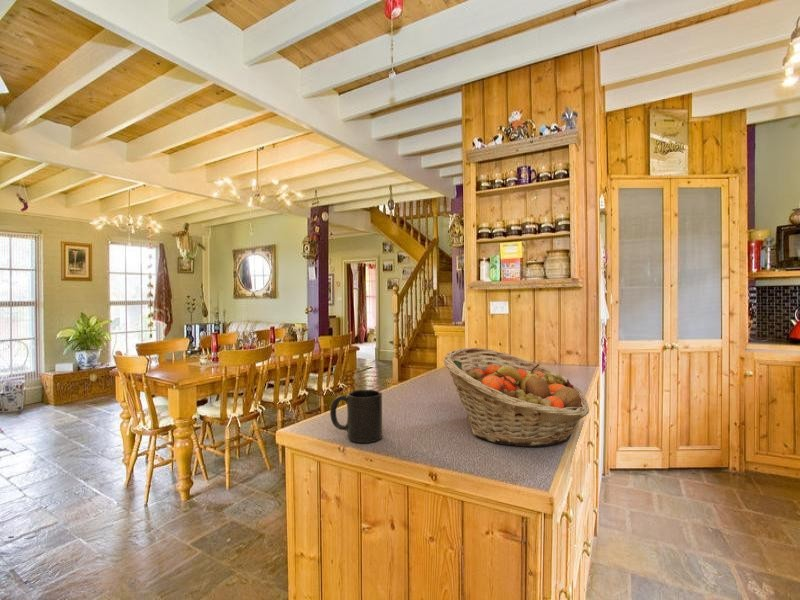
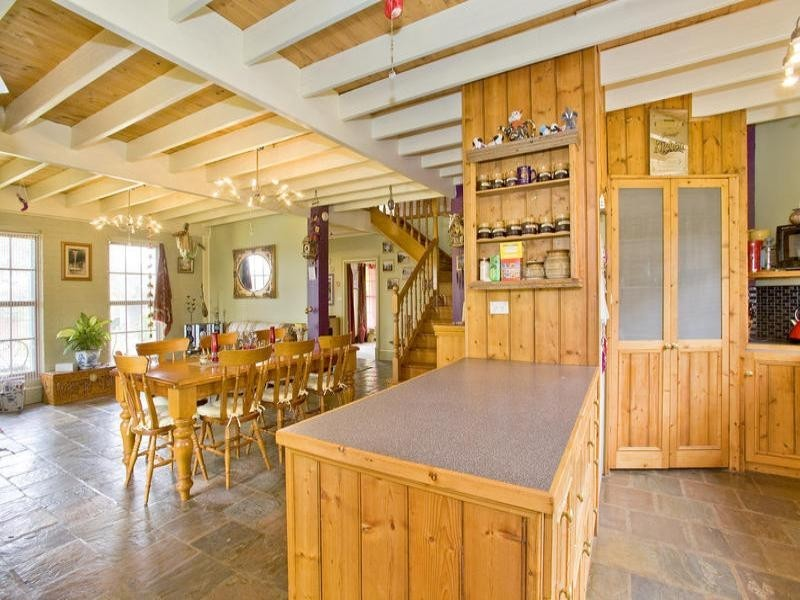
- fruit basket (514, 389)
- mug (358, 415)
